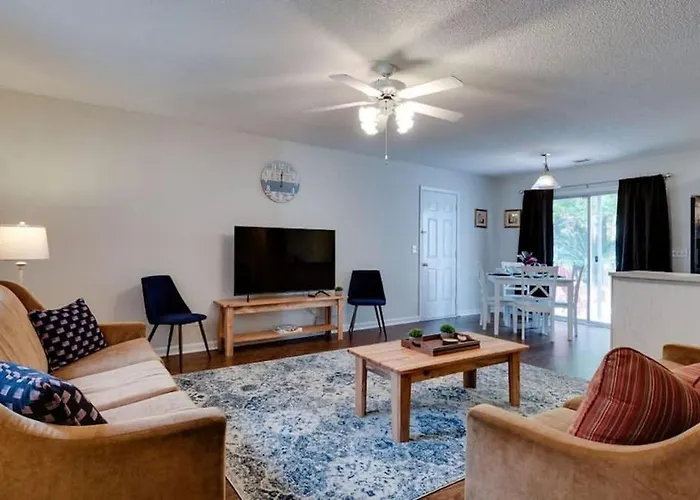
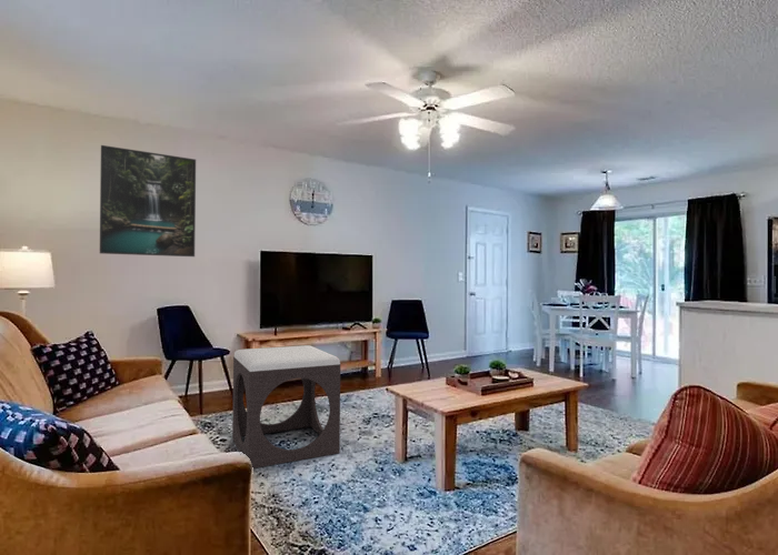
+ footstool (275, 387)
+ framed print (150, 203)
